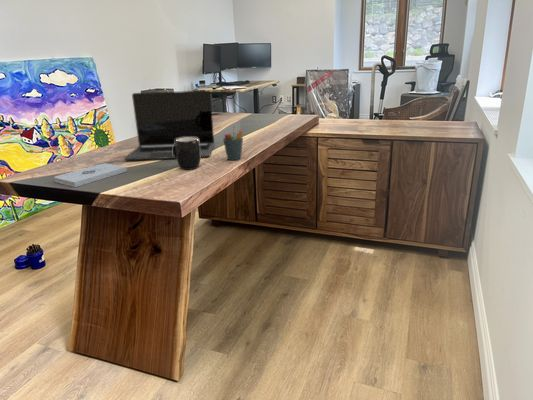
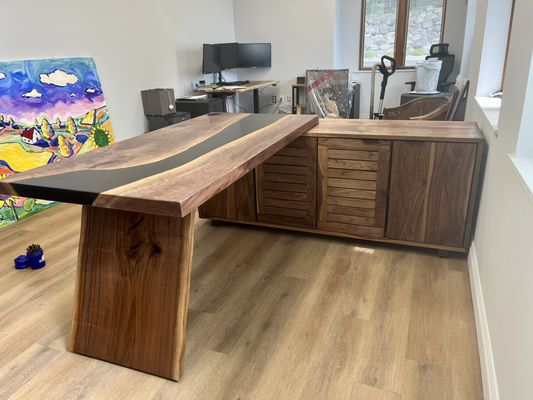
- mug (185, 152)
- notepad (91, 174)
- pen holder (233, 143)
- laptop (169, 124)
